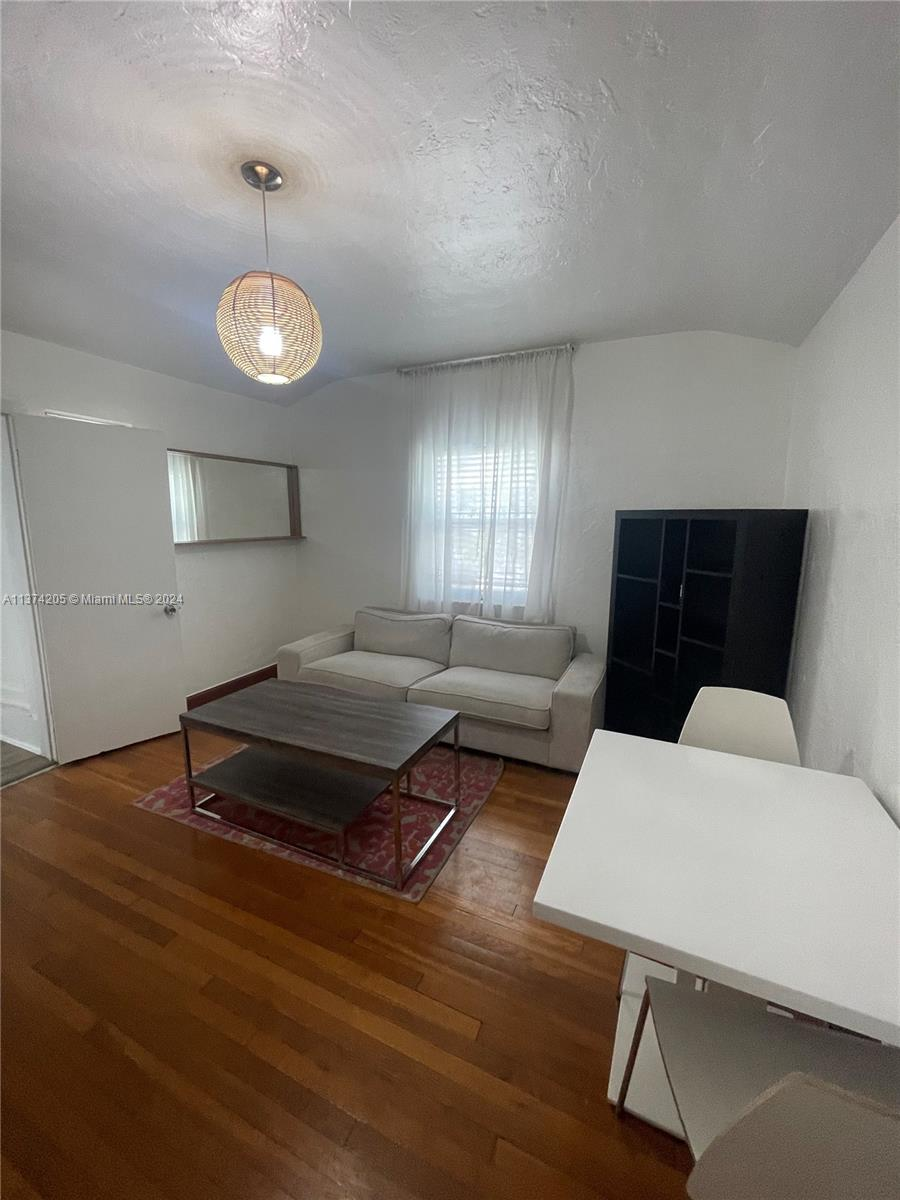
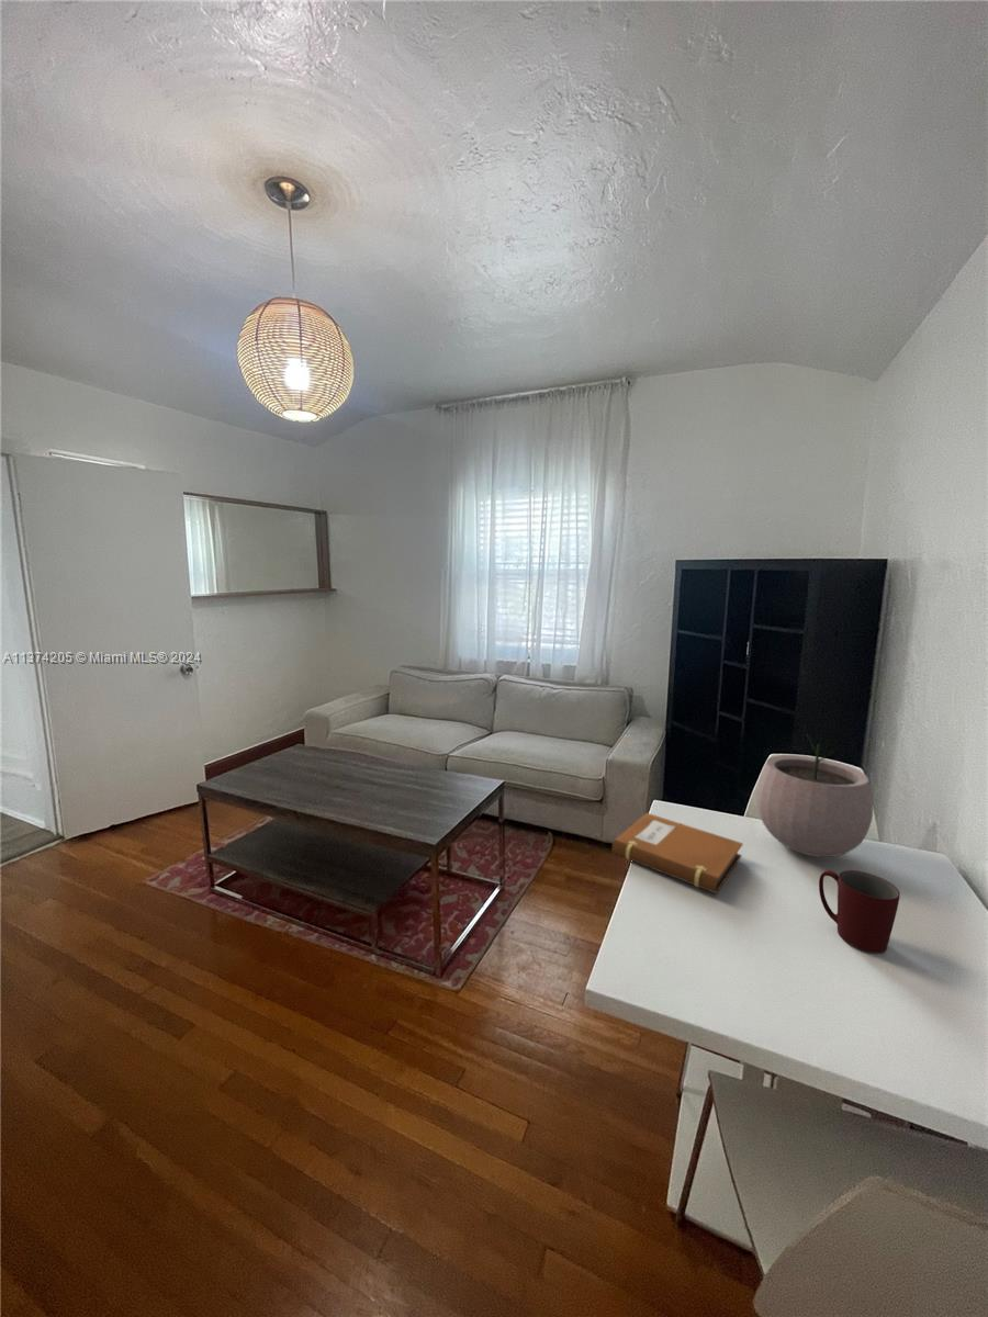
+ notebook (673, 847)
+ mug (854, 907)
+ plant pot (812, 791)
